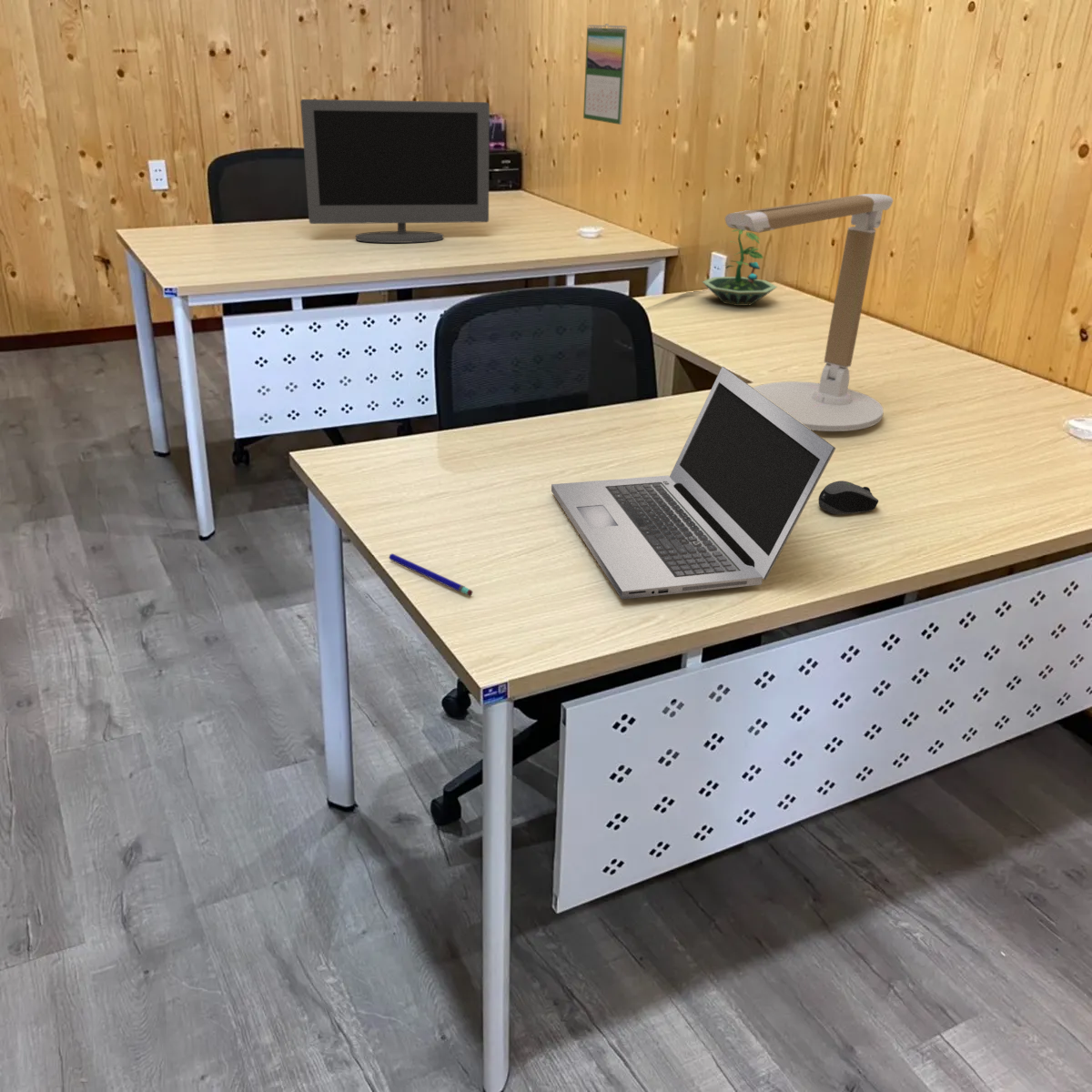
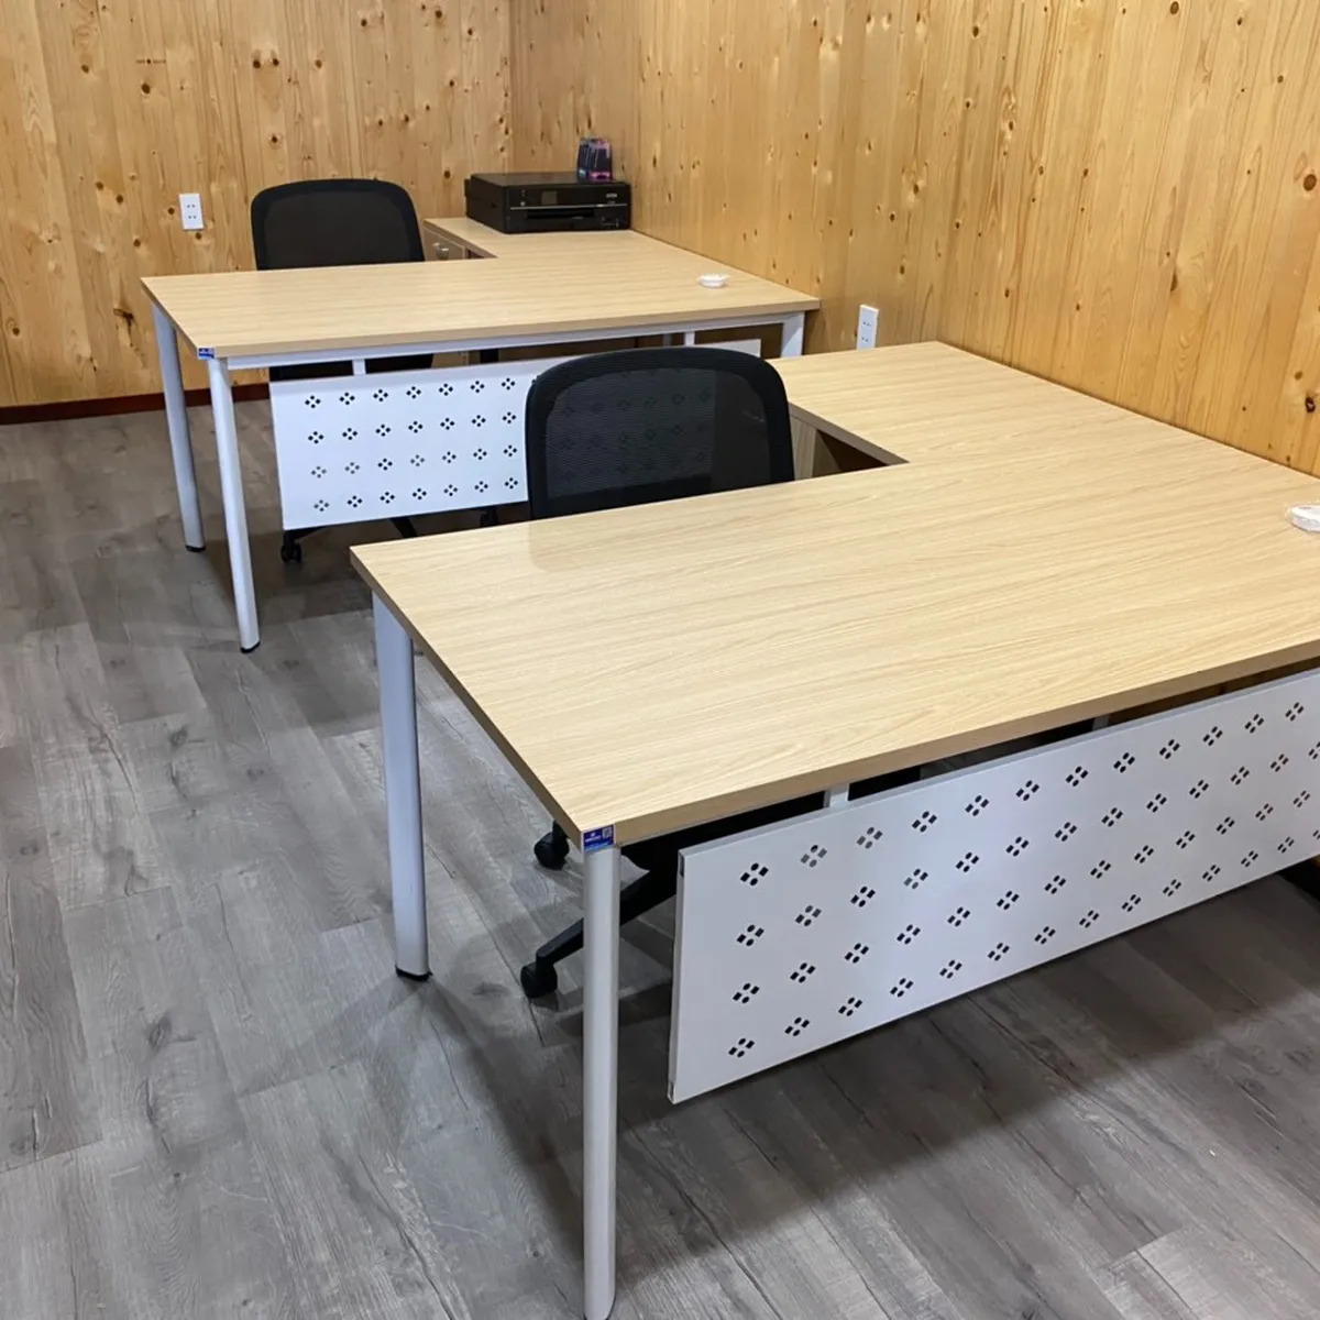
- desk lamp (830, 324)
- laptop (677, 472)
- pen (430, 574)
- calendar (604, 73)
- computer mouse (848, 495)
- monitor (399, 171)
- terrarium (741, 243)
